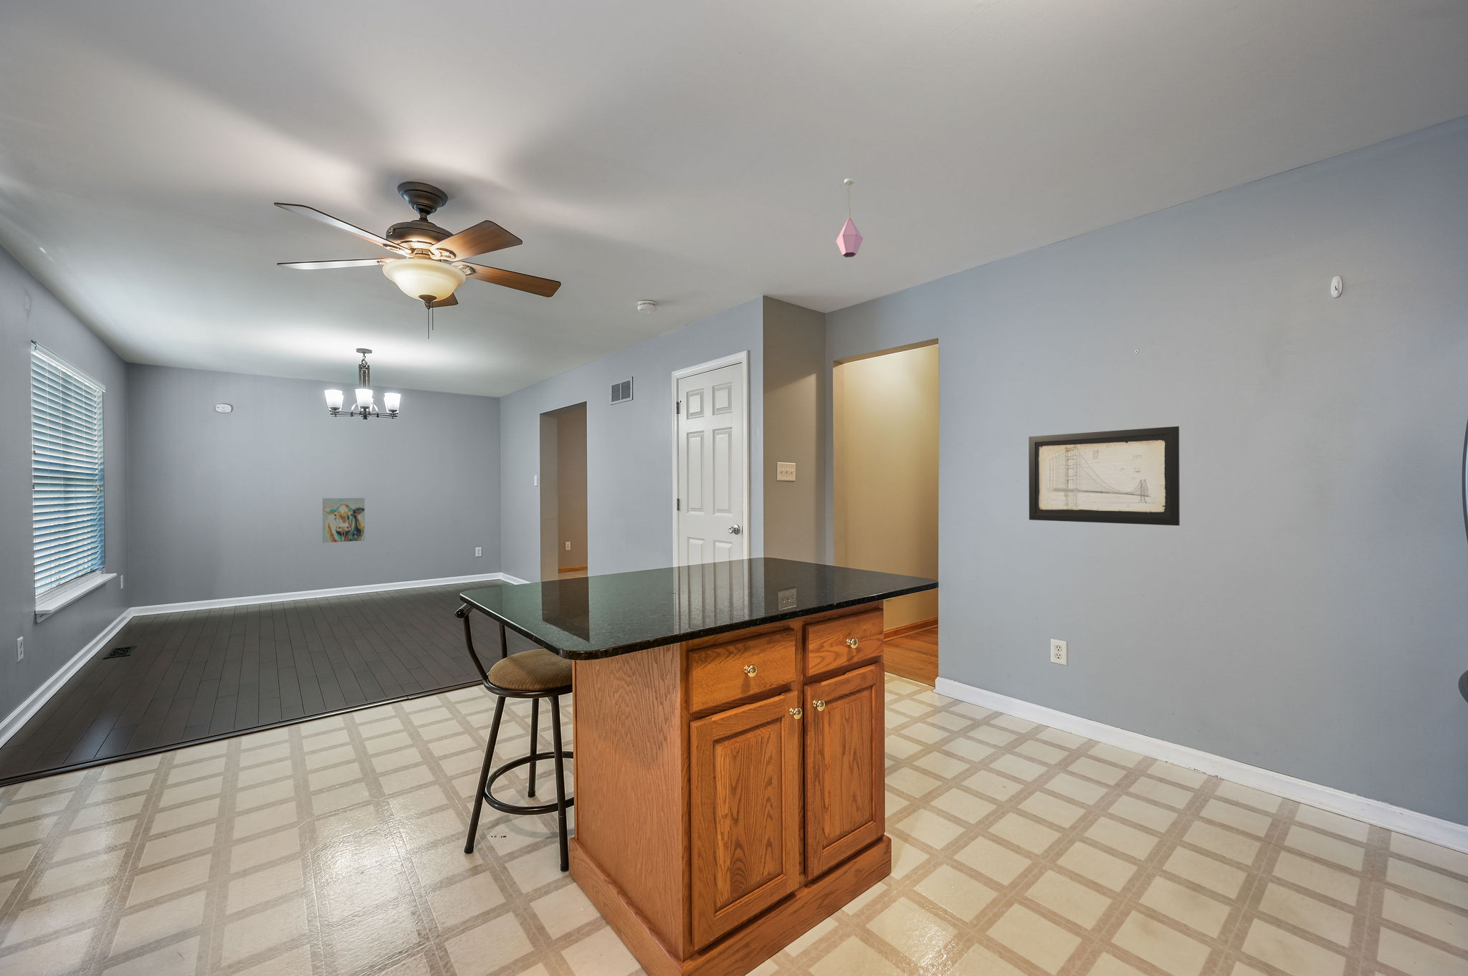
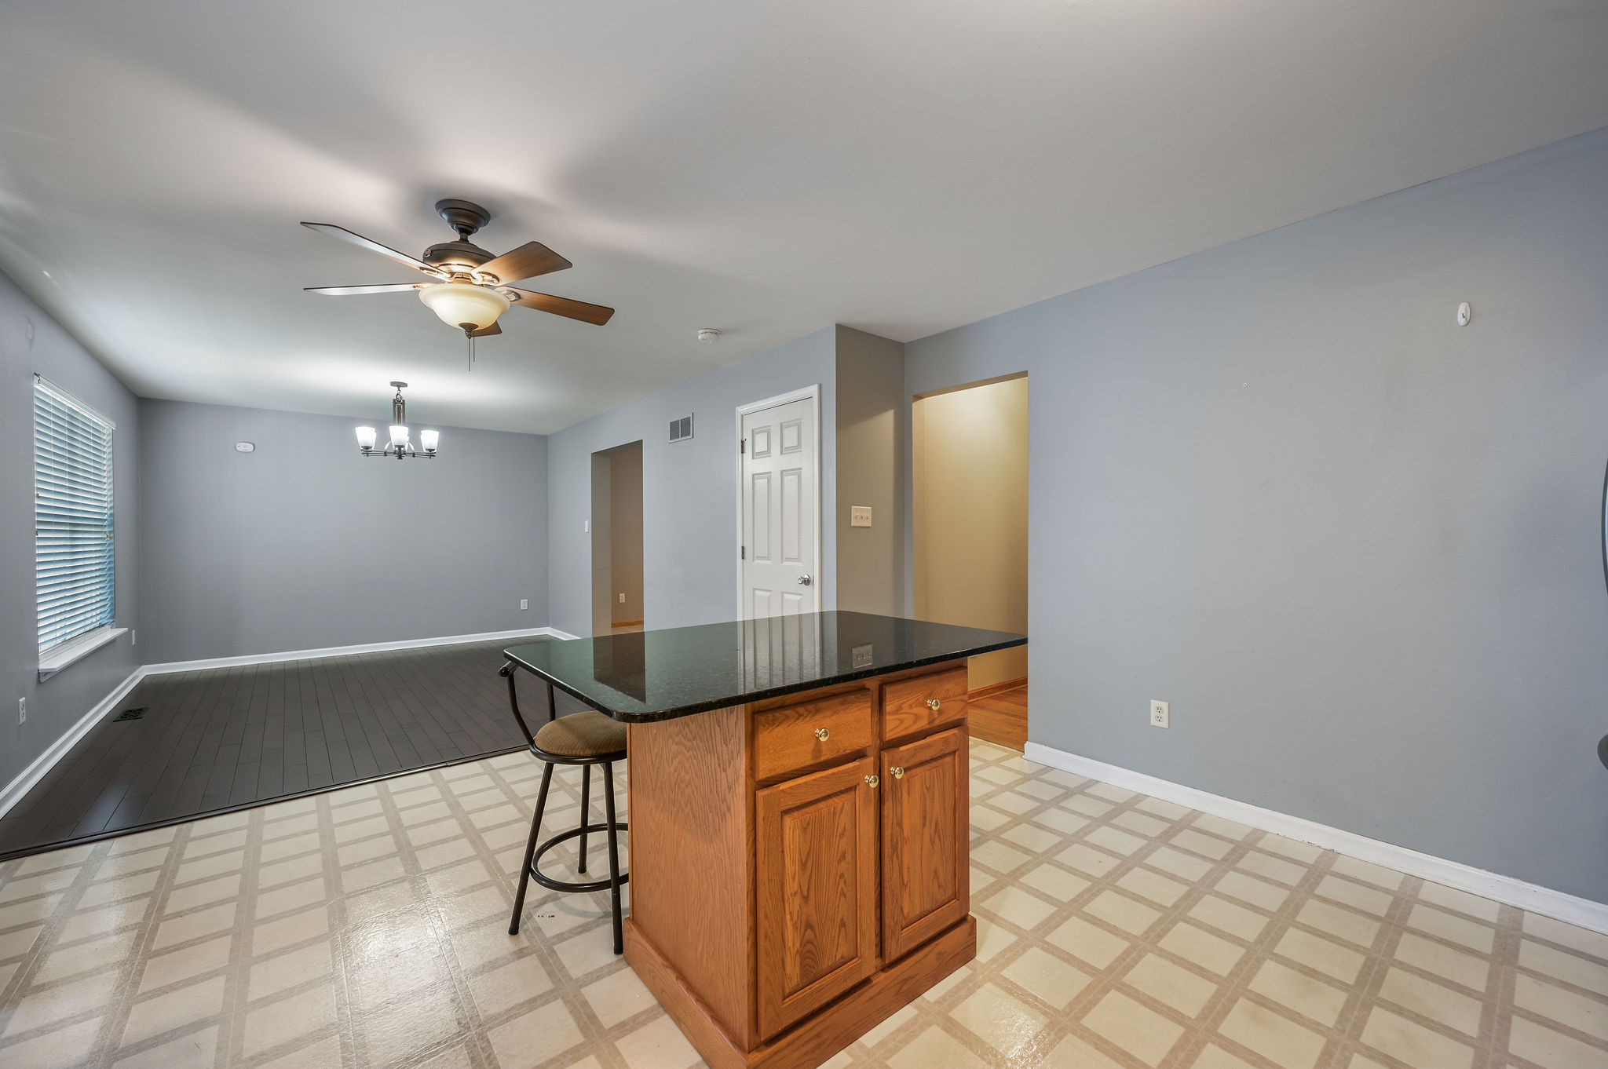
- pendant light (848, 217)
- wall art (344, 520)
- wall art (1098, 476)
